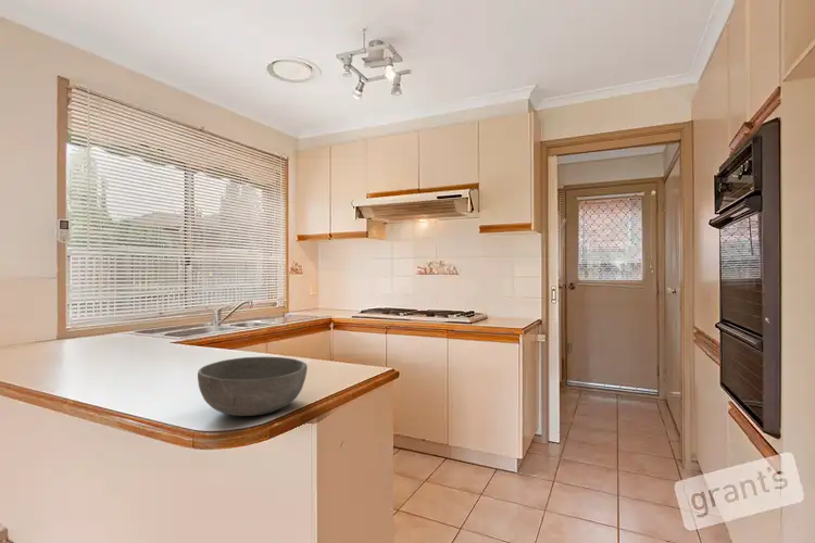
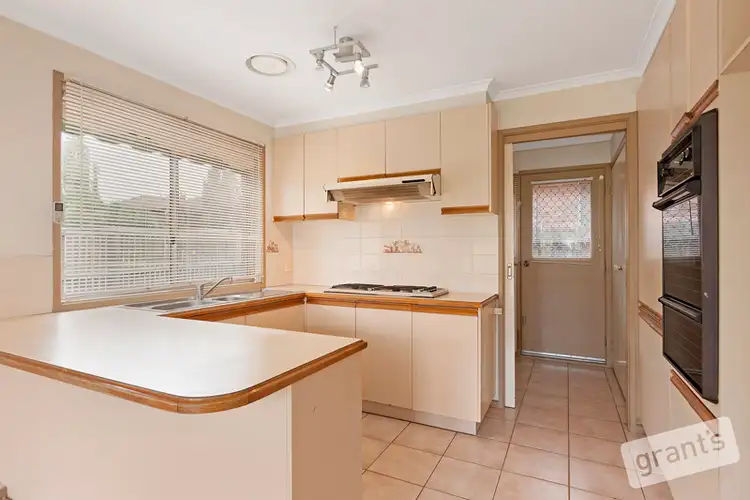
- bowl (254, 387)
